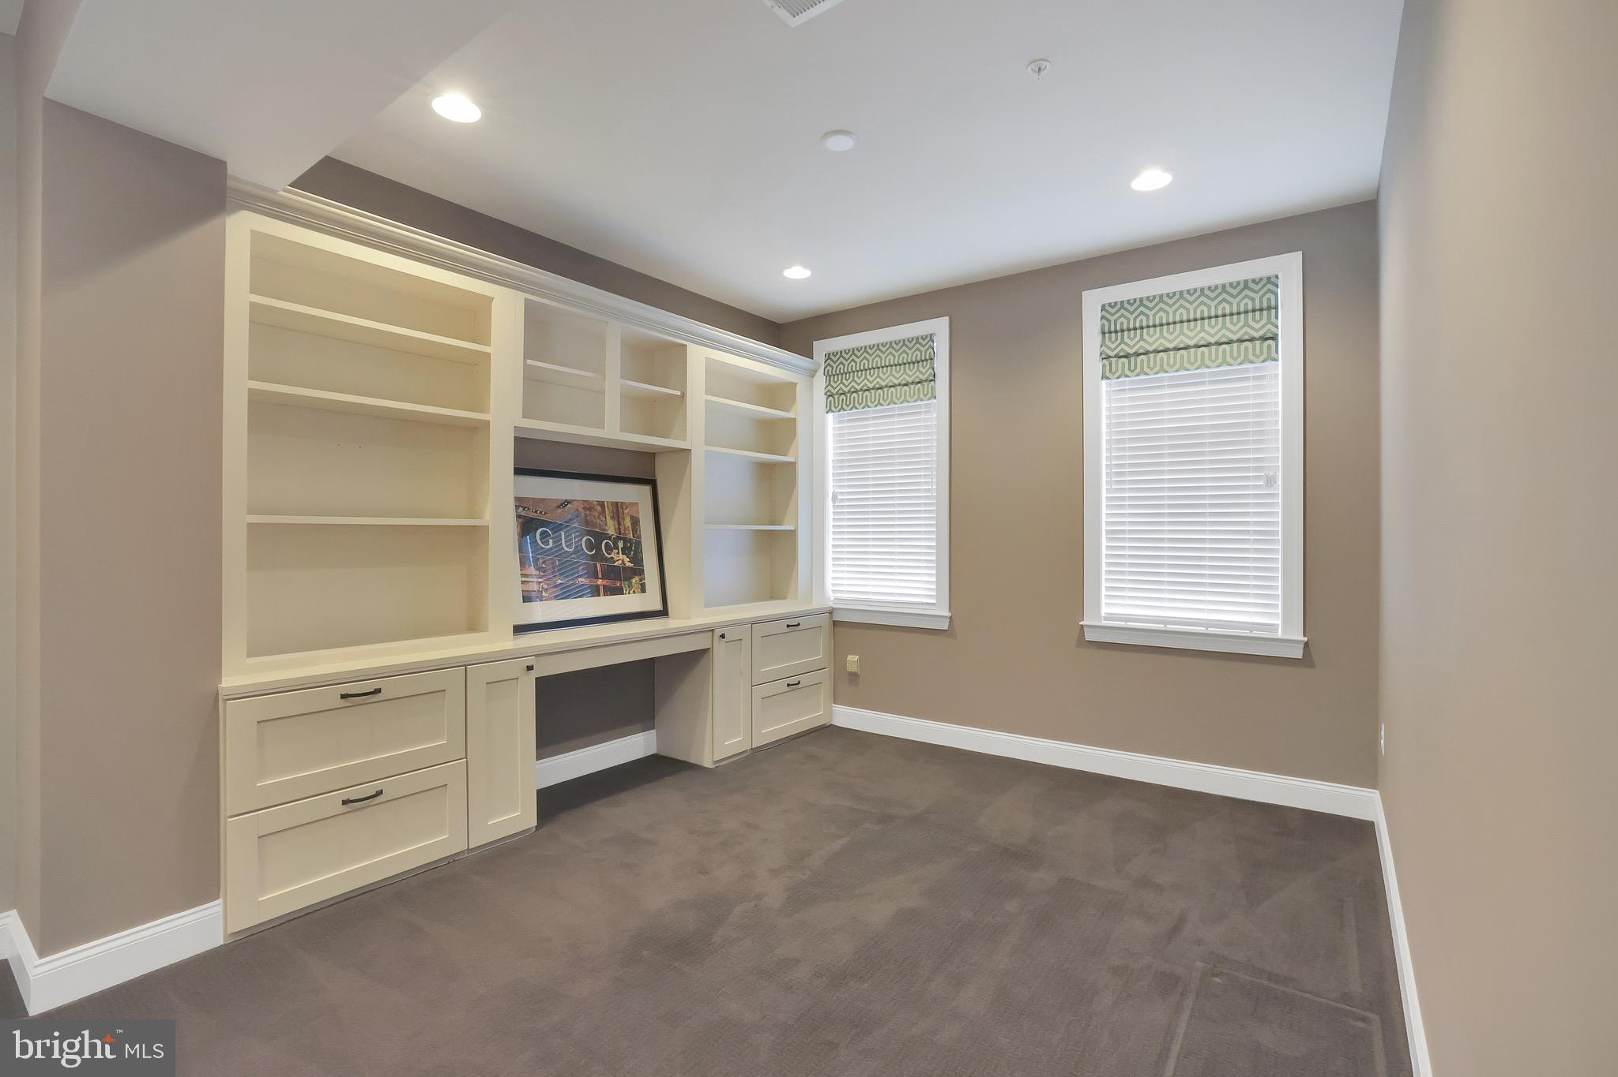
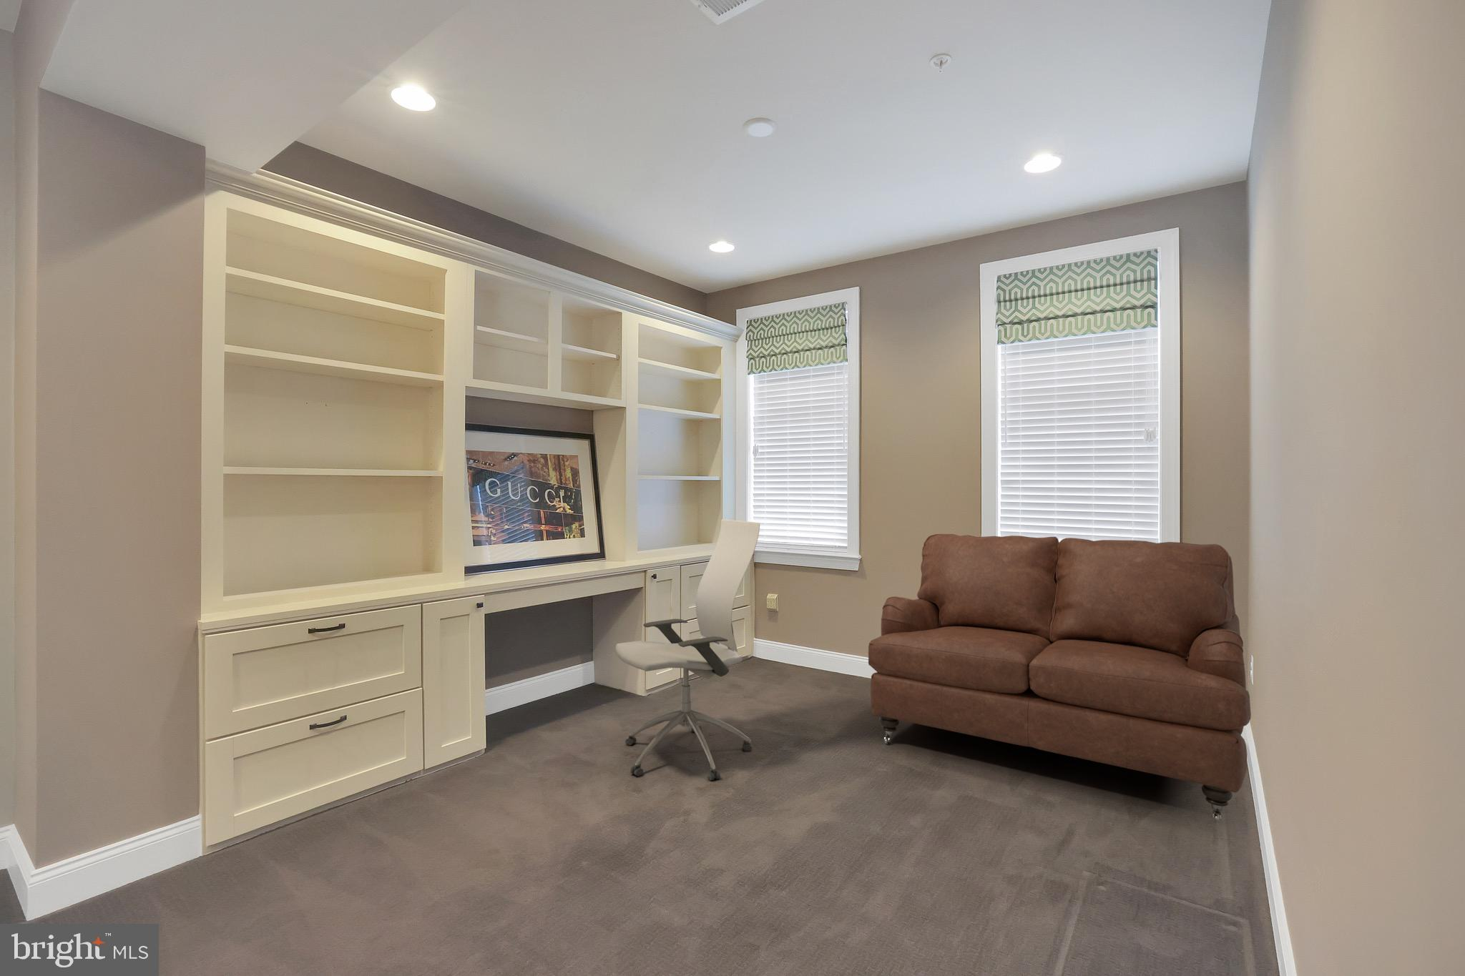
+ sofa (1052, 642)
+ office chair (686, 640)
